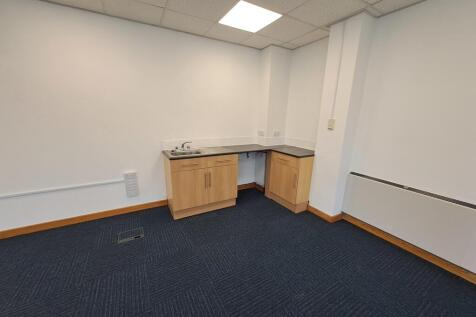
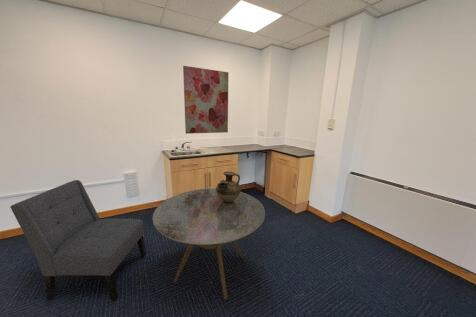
+ dining table (211, 239)
+ chair (92, 234)
+ wall art (207, 102)
+ ceramic jug (226, 187)
